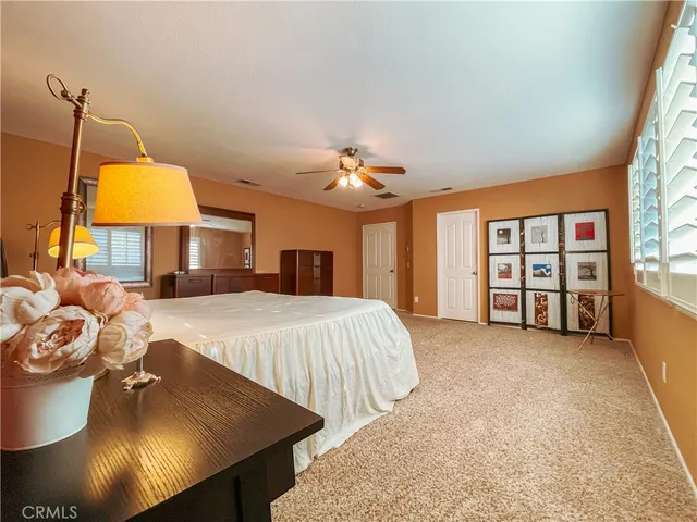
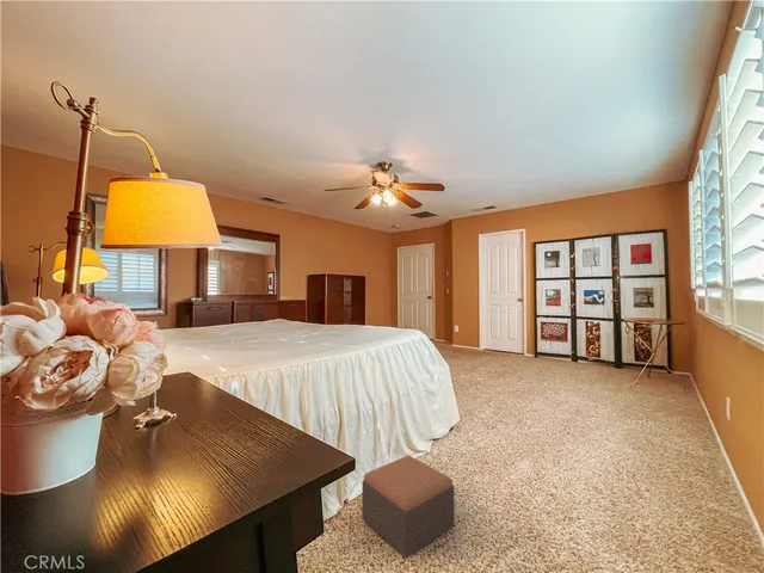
+ footstool (407, 497)
